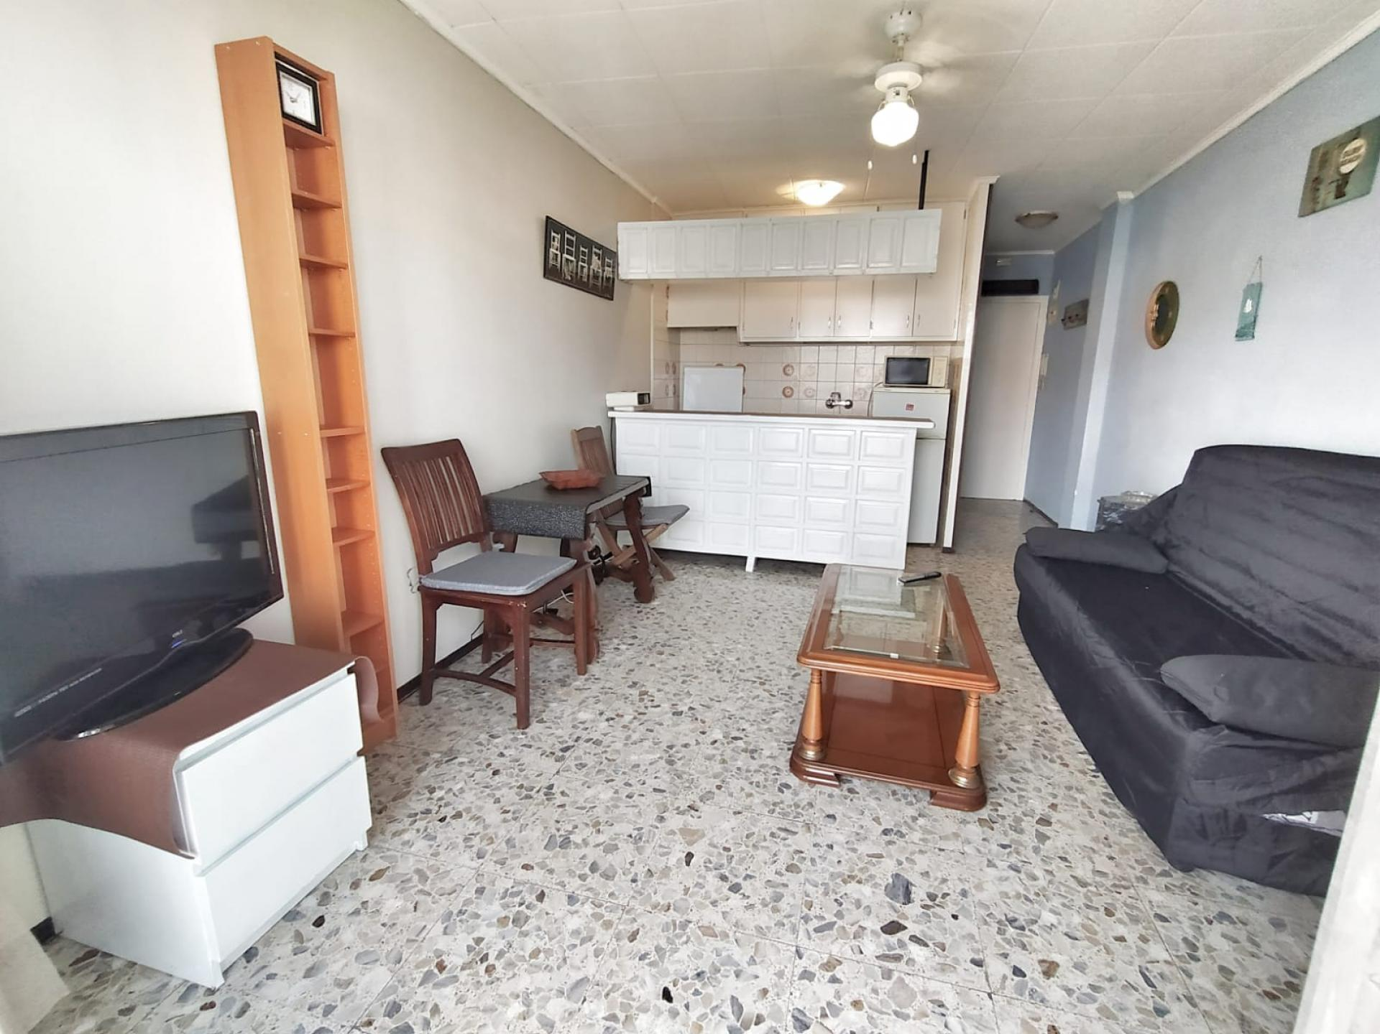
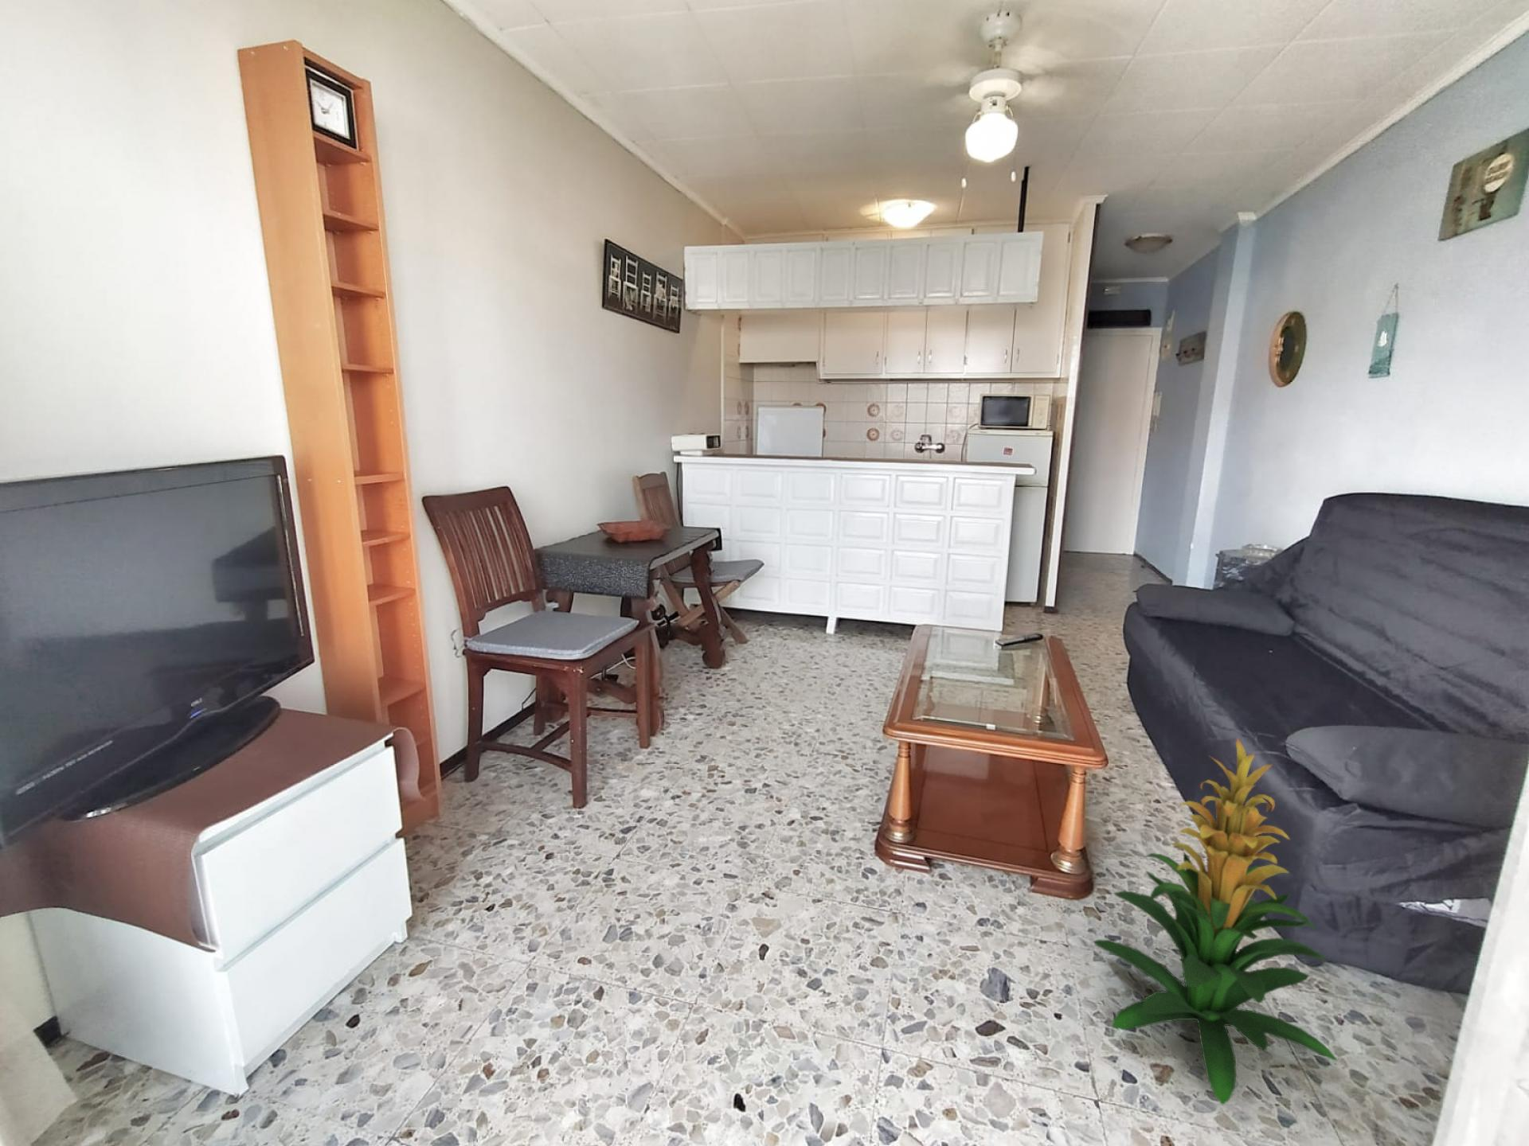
+ indoor plant (1223, 890)
